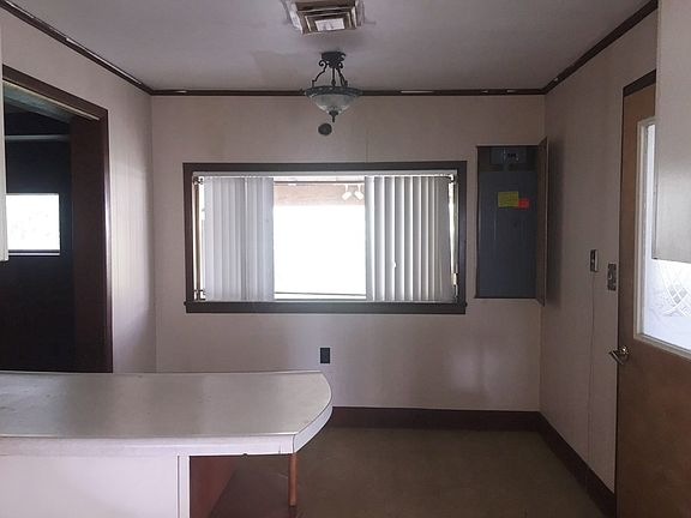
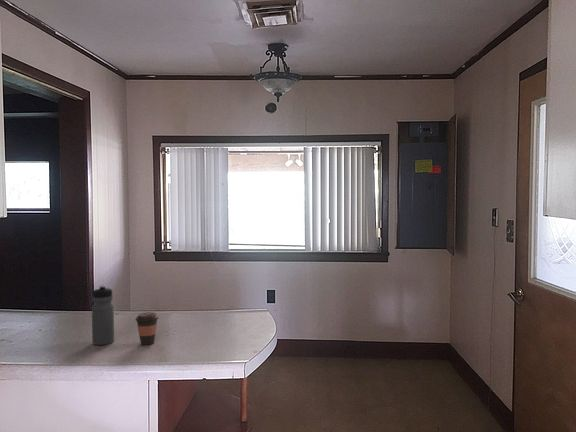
+ coffee cup (147, 328)
+ water bottle (102, 314)
